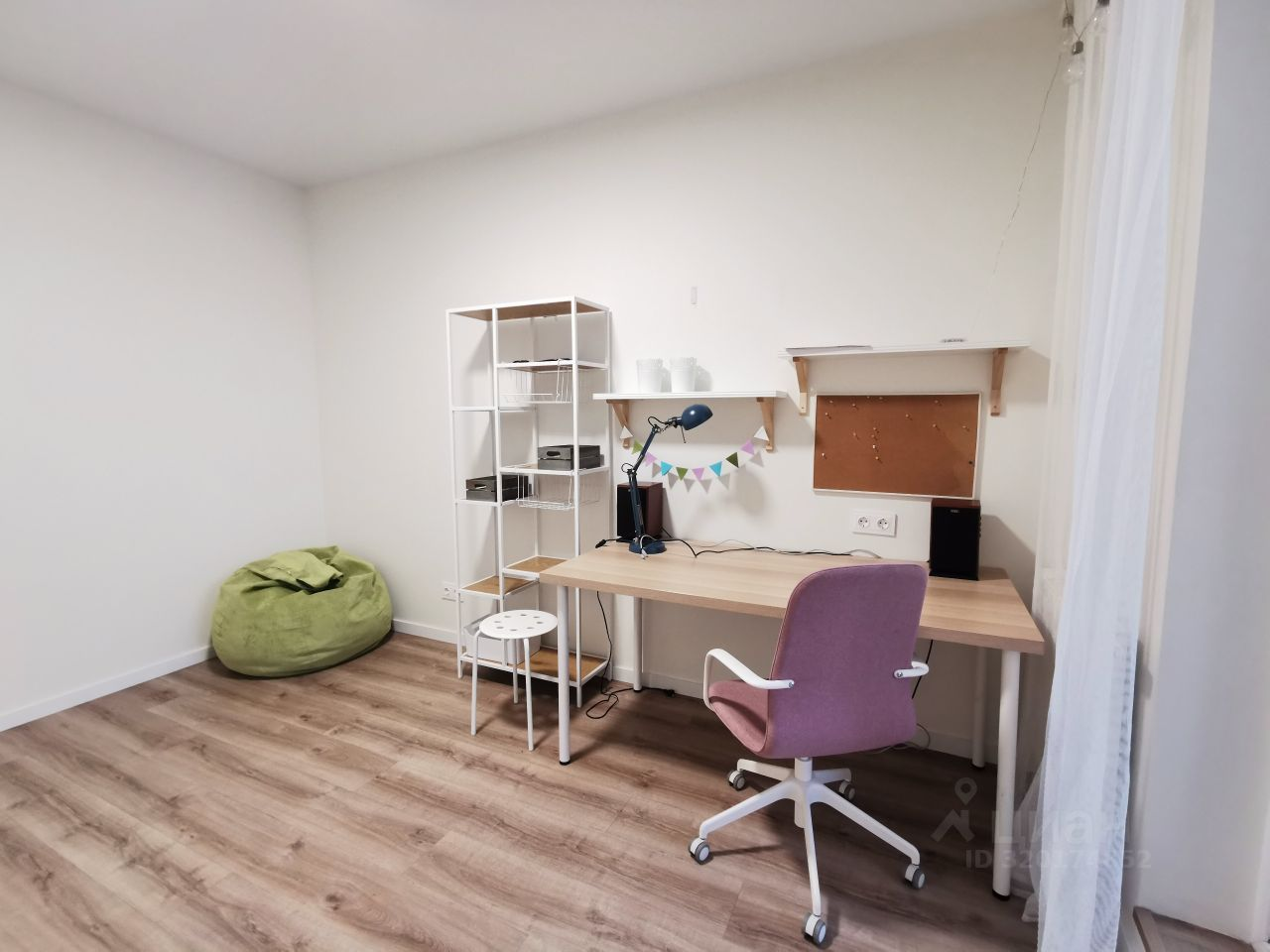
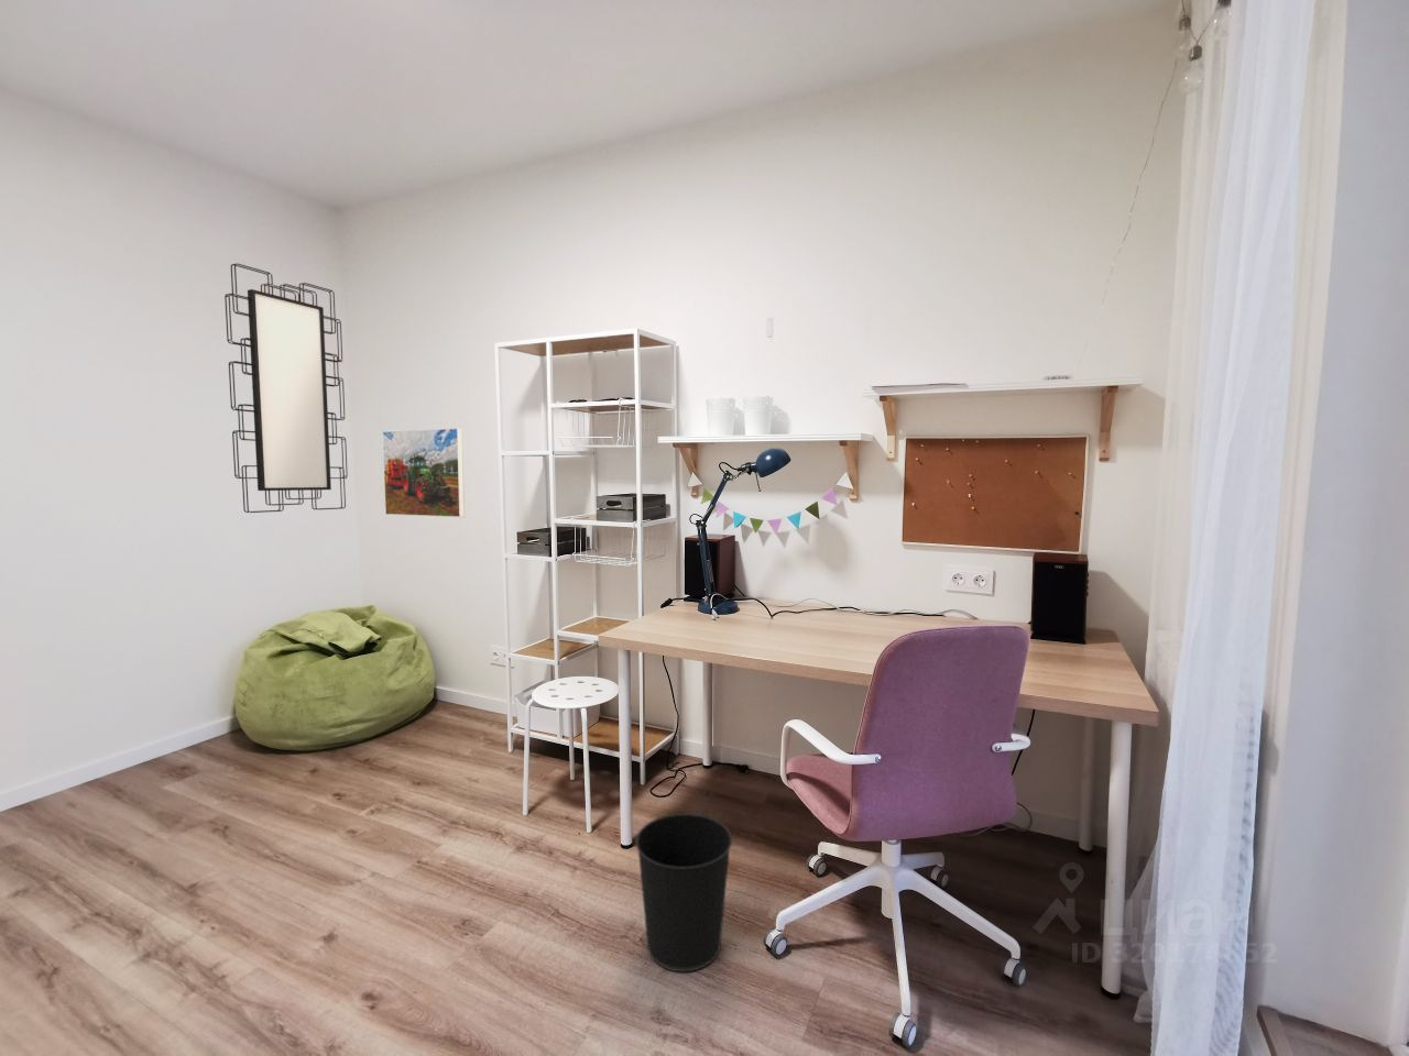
+ wastebasket (683, 891)
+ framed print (422, 473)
+ mirror (291, 395)
